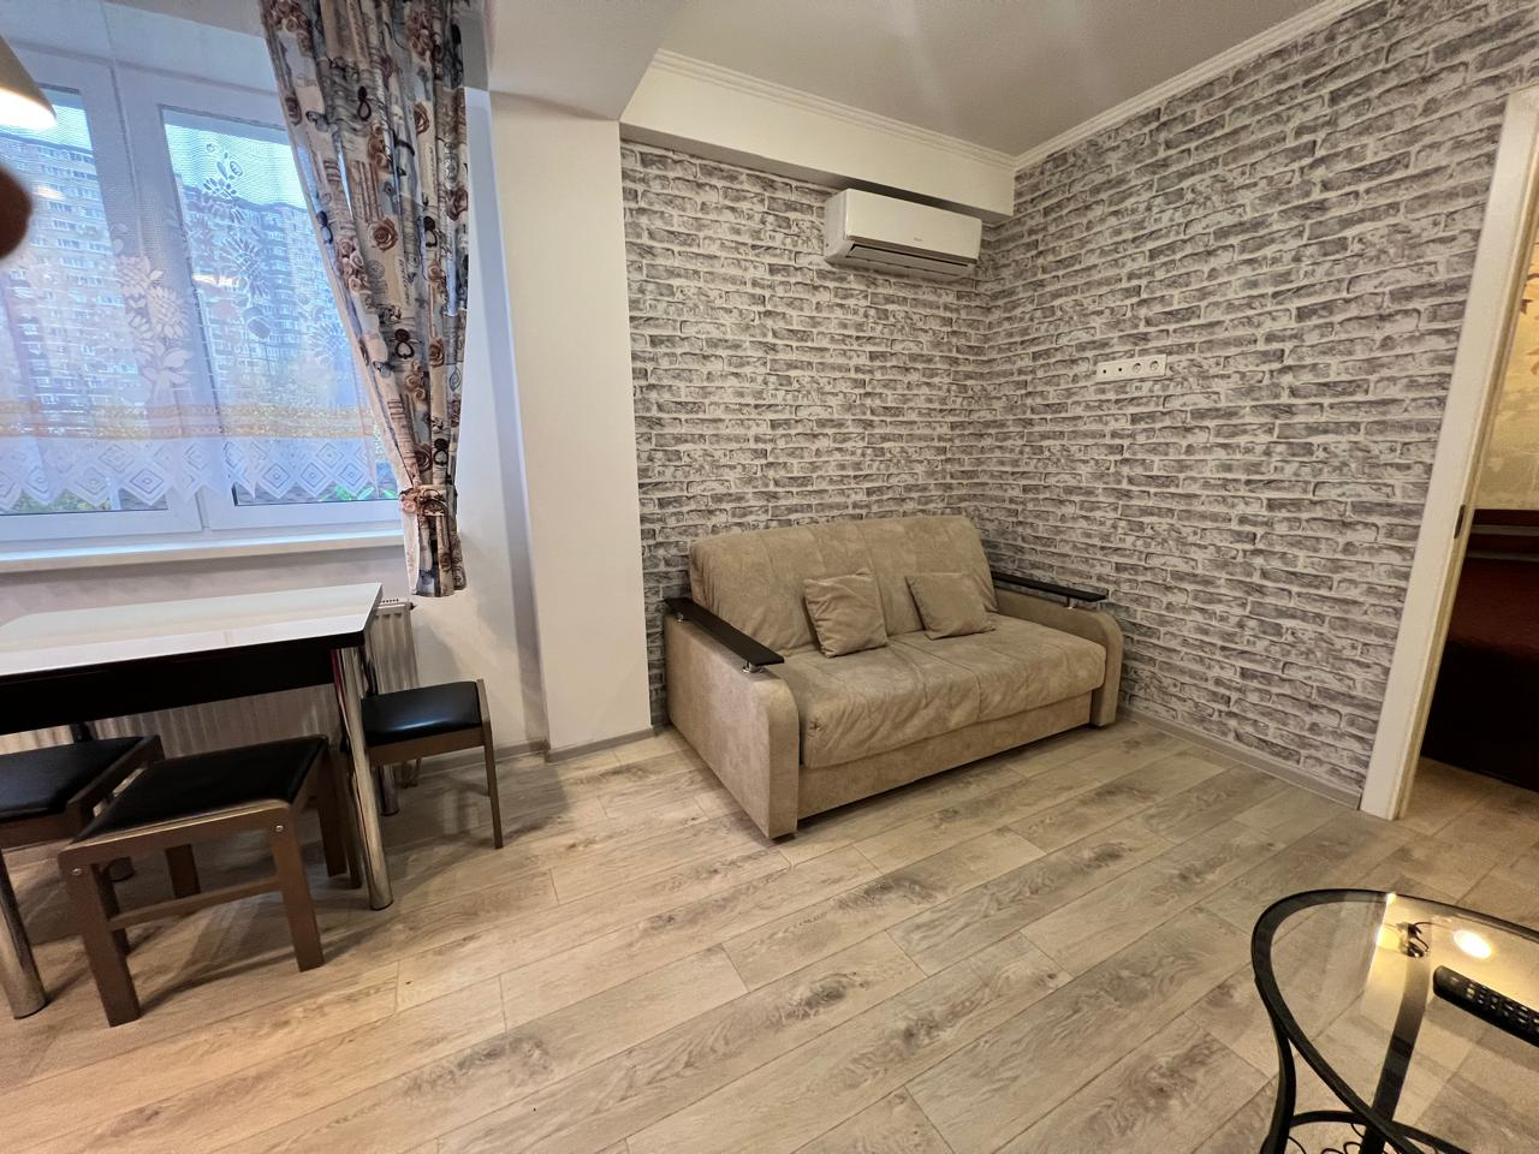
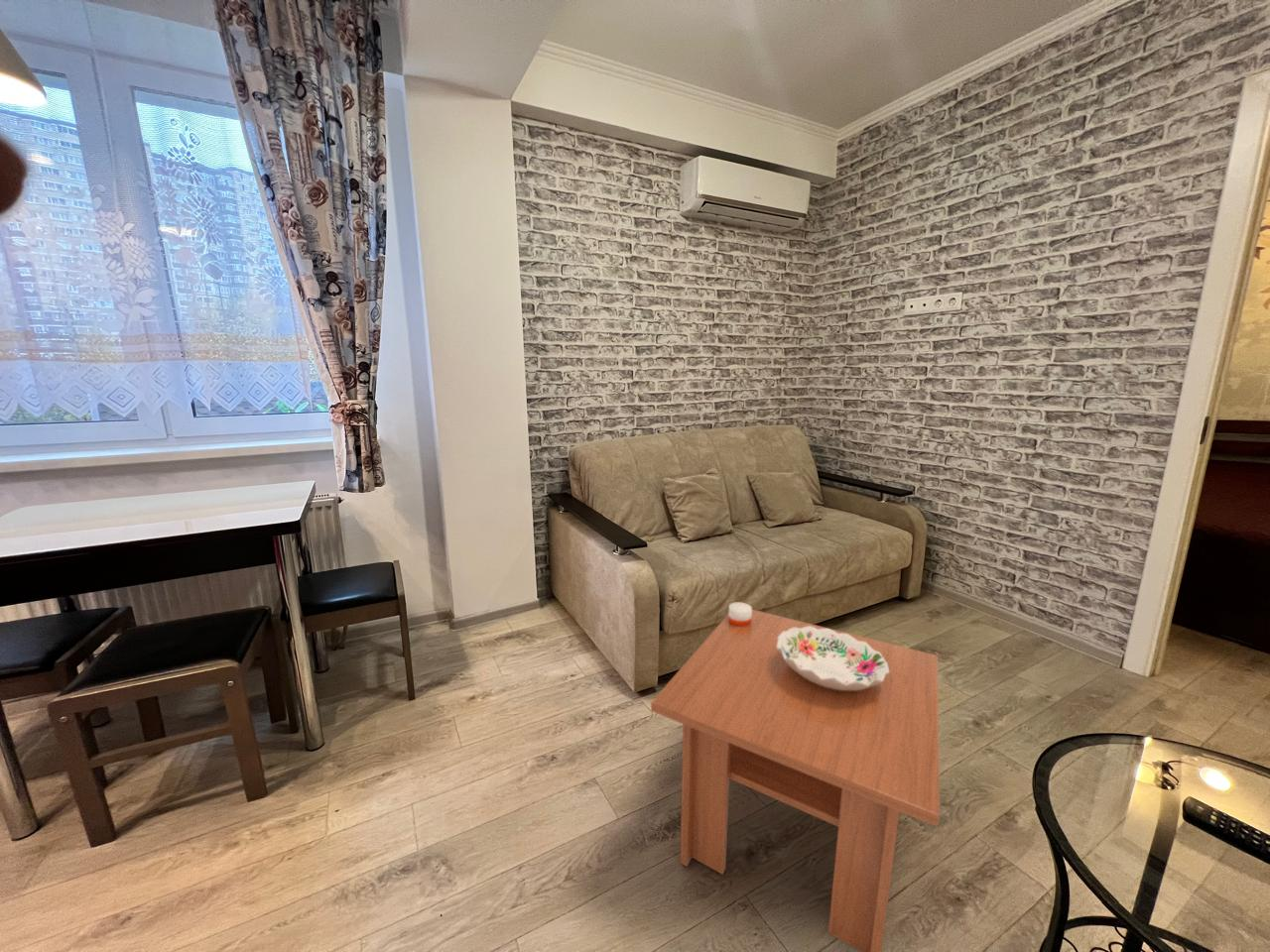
+ decorative bowl (829, 658)
+ candle (740, 606)
+ coffee table (799, 759)
